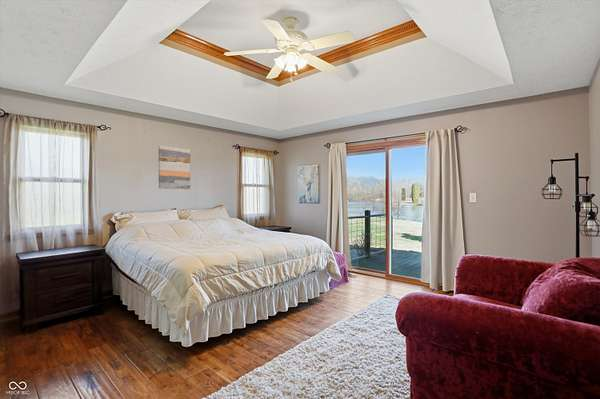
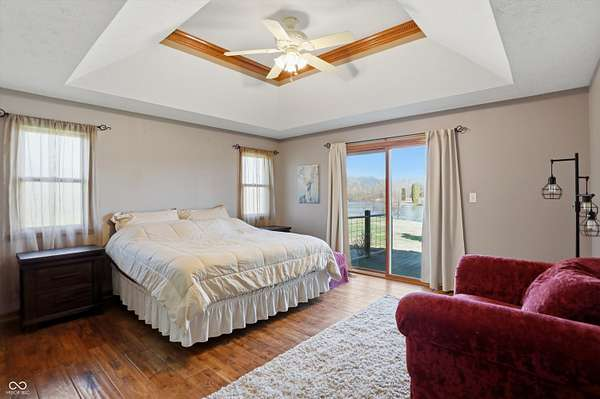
- wall art (174, 168)
